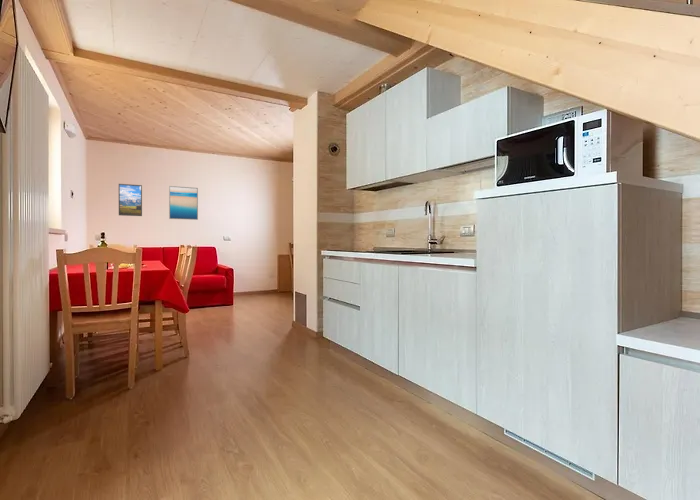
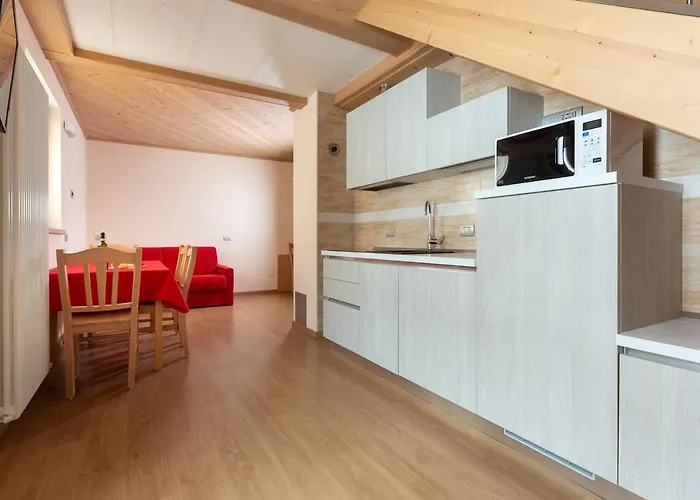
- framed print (130, 200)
- wall art (183, 203)
